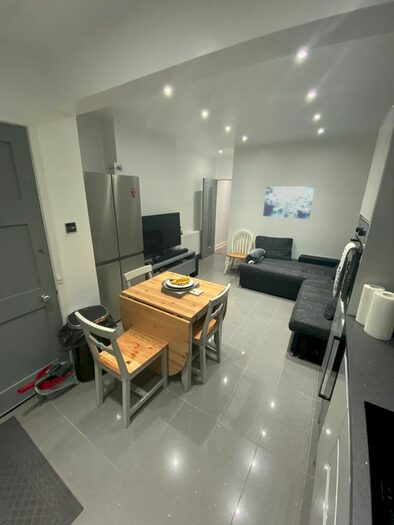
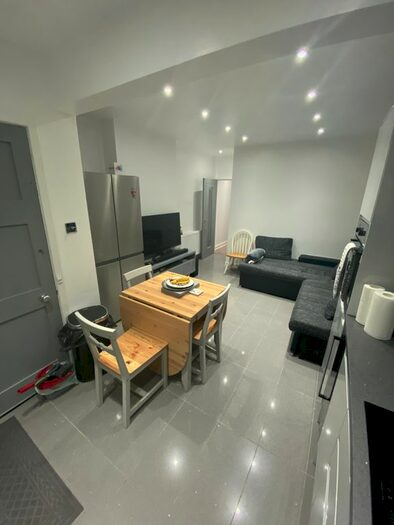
- wall art (287, 202)
